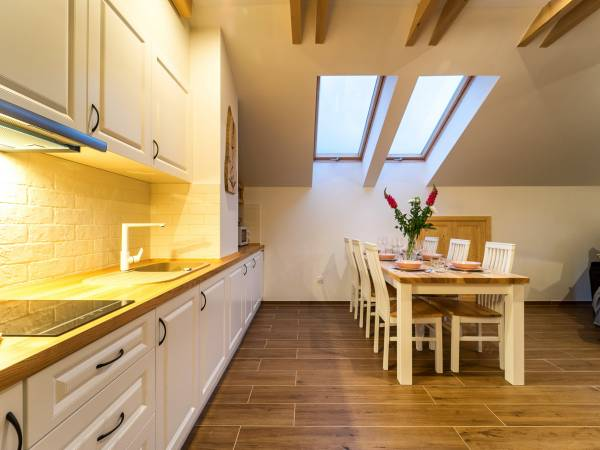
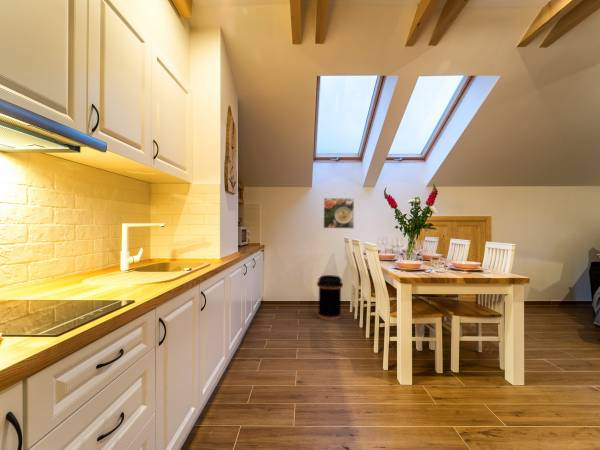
+ trash can (329, 296)
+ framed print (338, 213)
